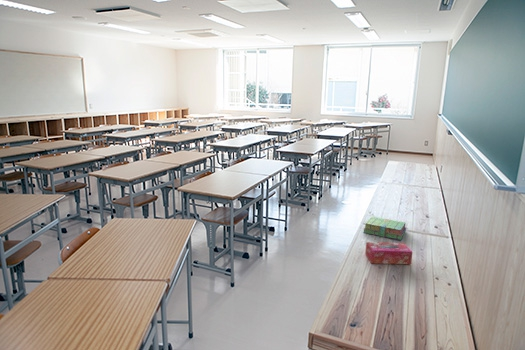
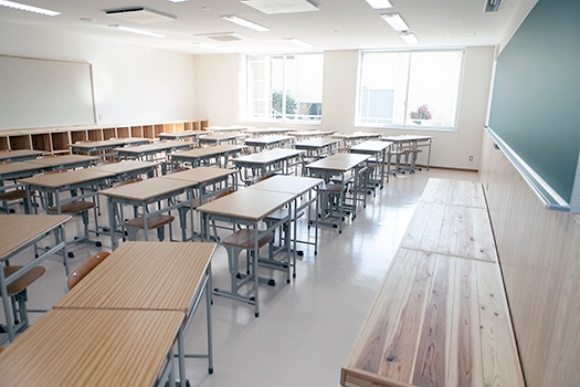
- tissue box (388, 252)
- stack of books (385, 227)
